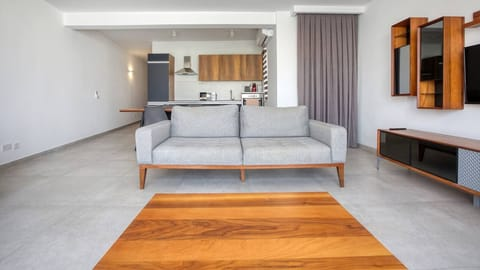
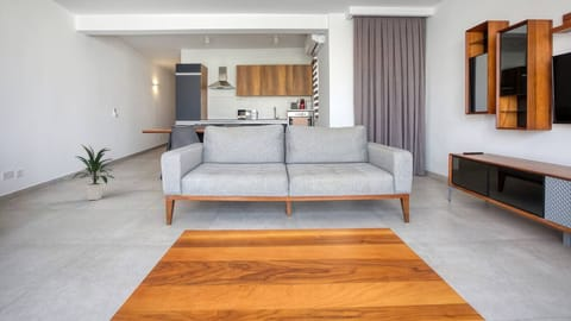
+ indoor plant (95, 170)
